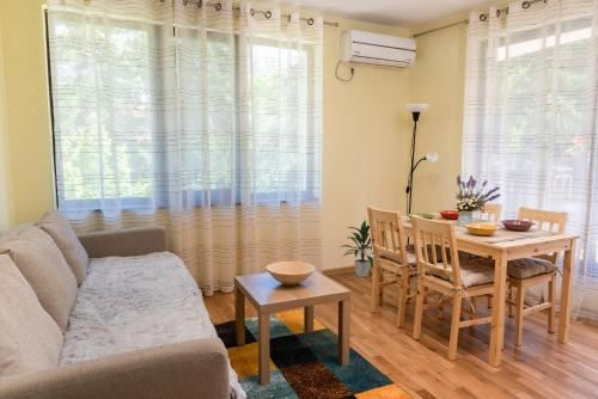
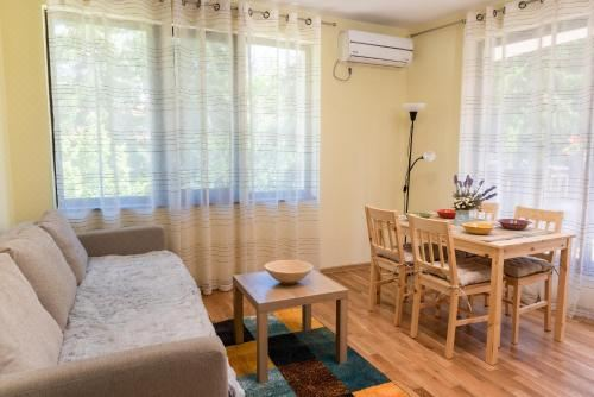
- indoor plant (362, 247)
